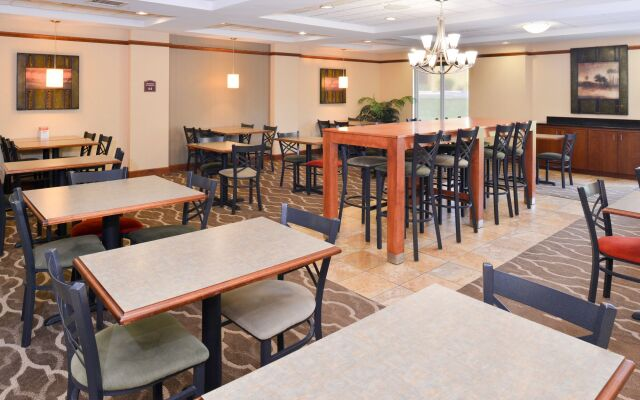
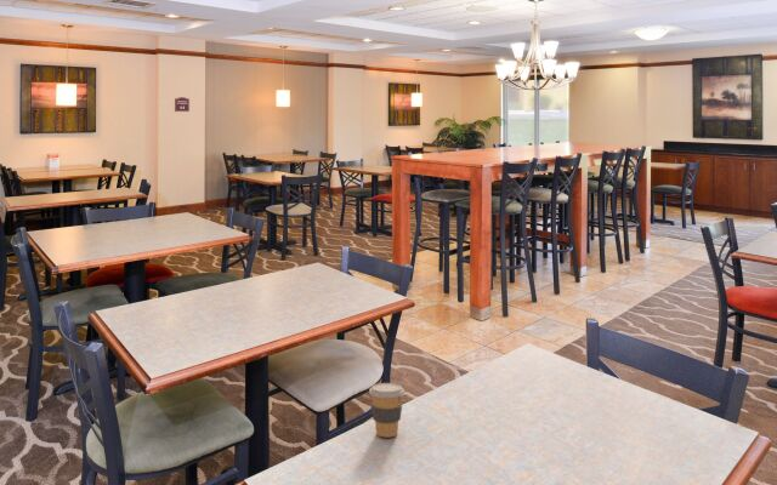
+ coffee cup (386, 410)
